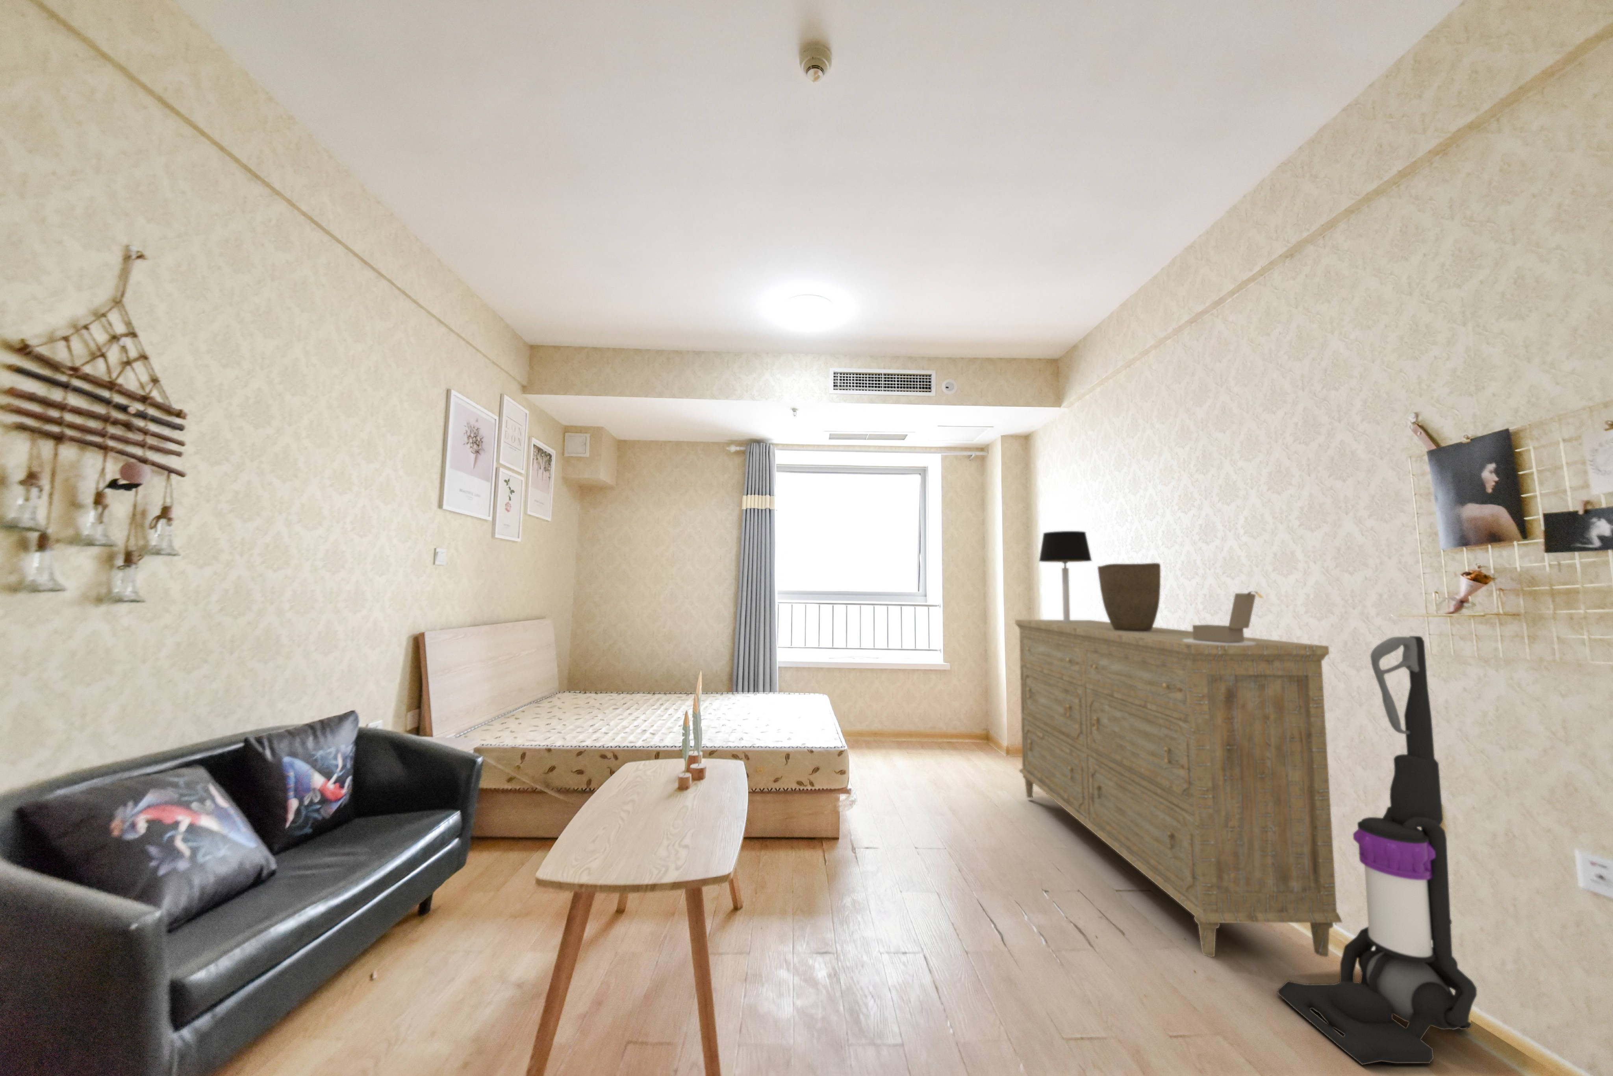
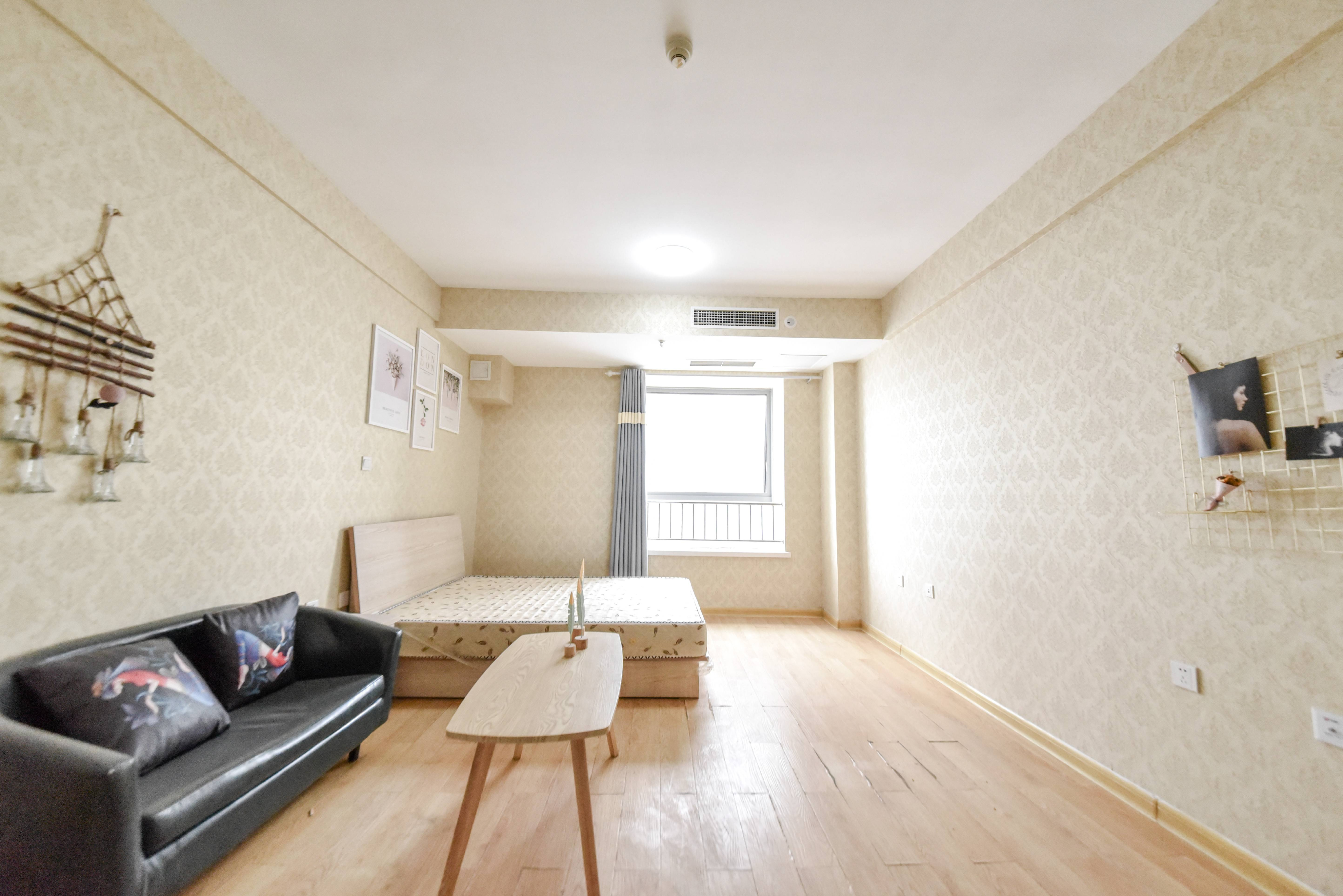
- dresser (1130, 740)
- vase (1129, 597)
- vacuum cleaner (1379, 827)
- jewelry box (1230, 618)
- table lamp (1065, 576)
